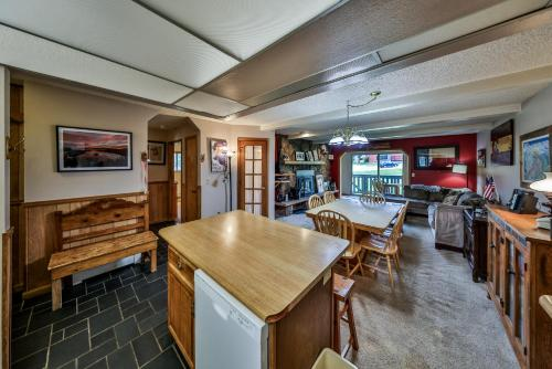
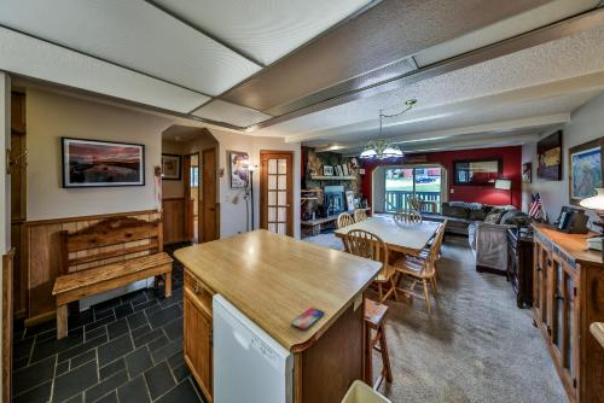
+ smartphone (308, 317)
